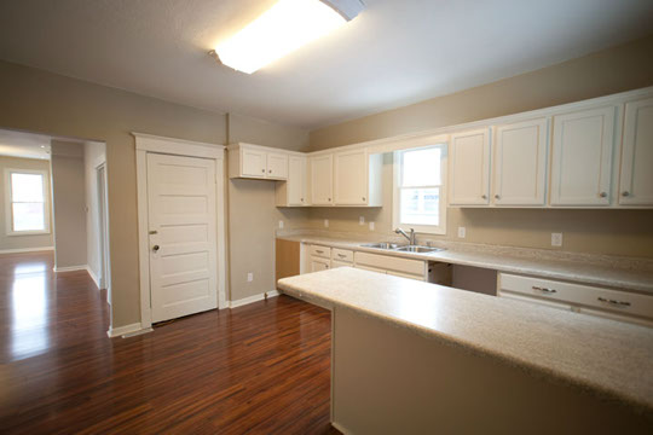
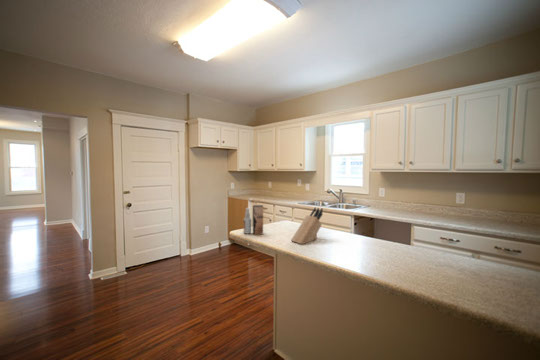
+ knife block (308, 224)
+ spray bottle (253, 219)
